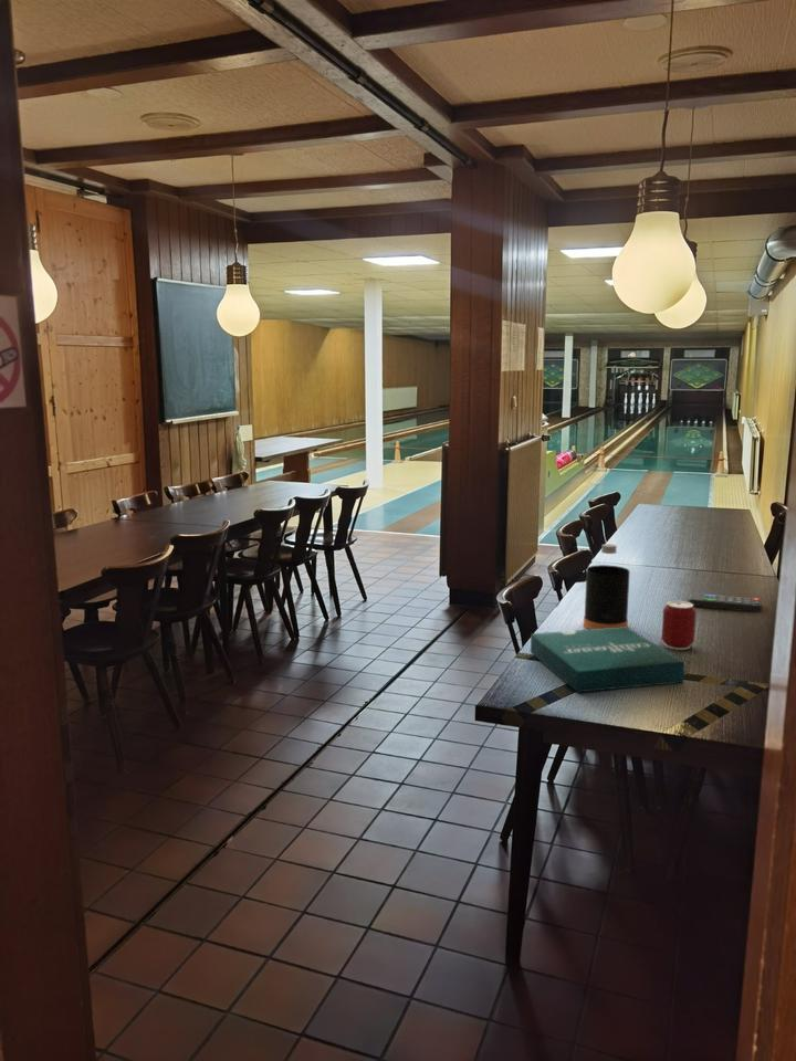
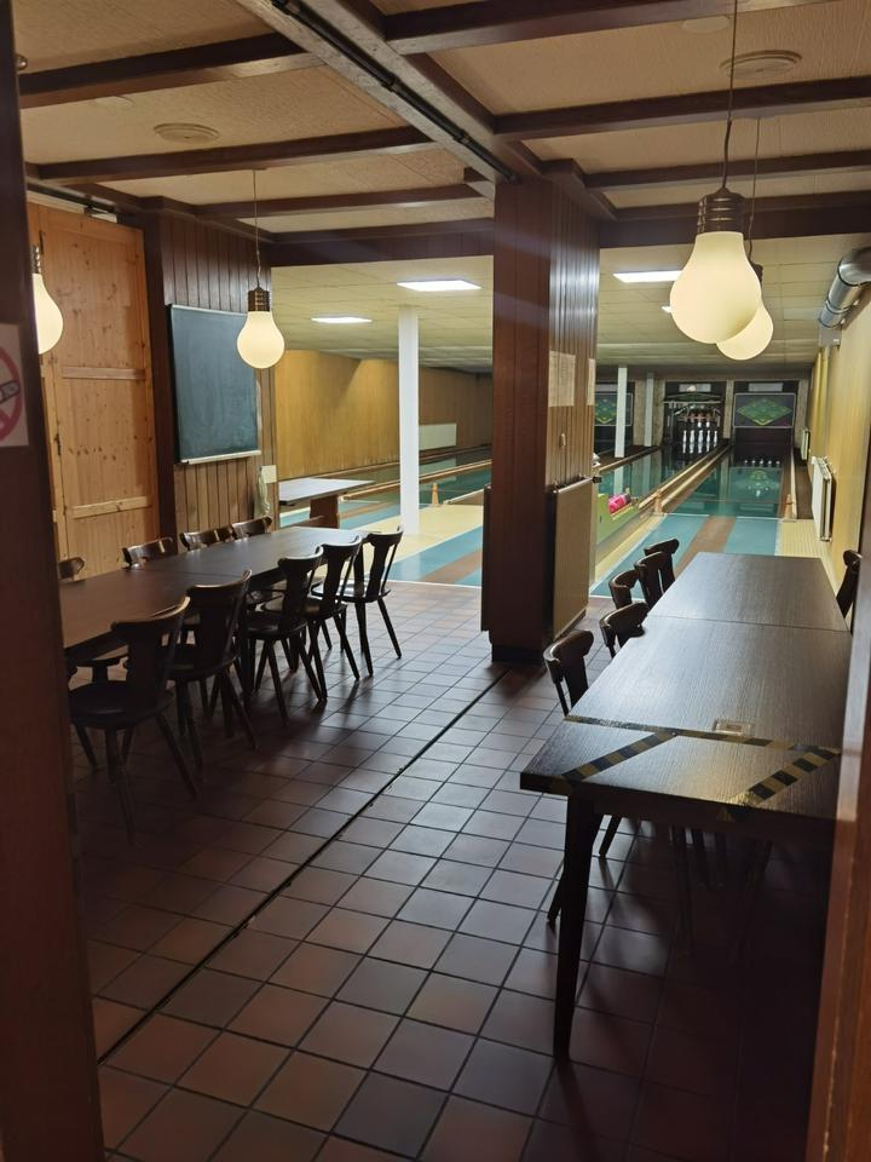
- remote control (724, 601)
- pizza box (603, 656)
- bottle (607, 586)
- can (678, 624)
